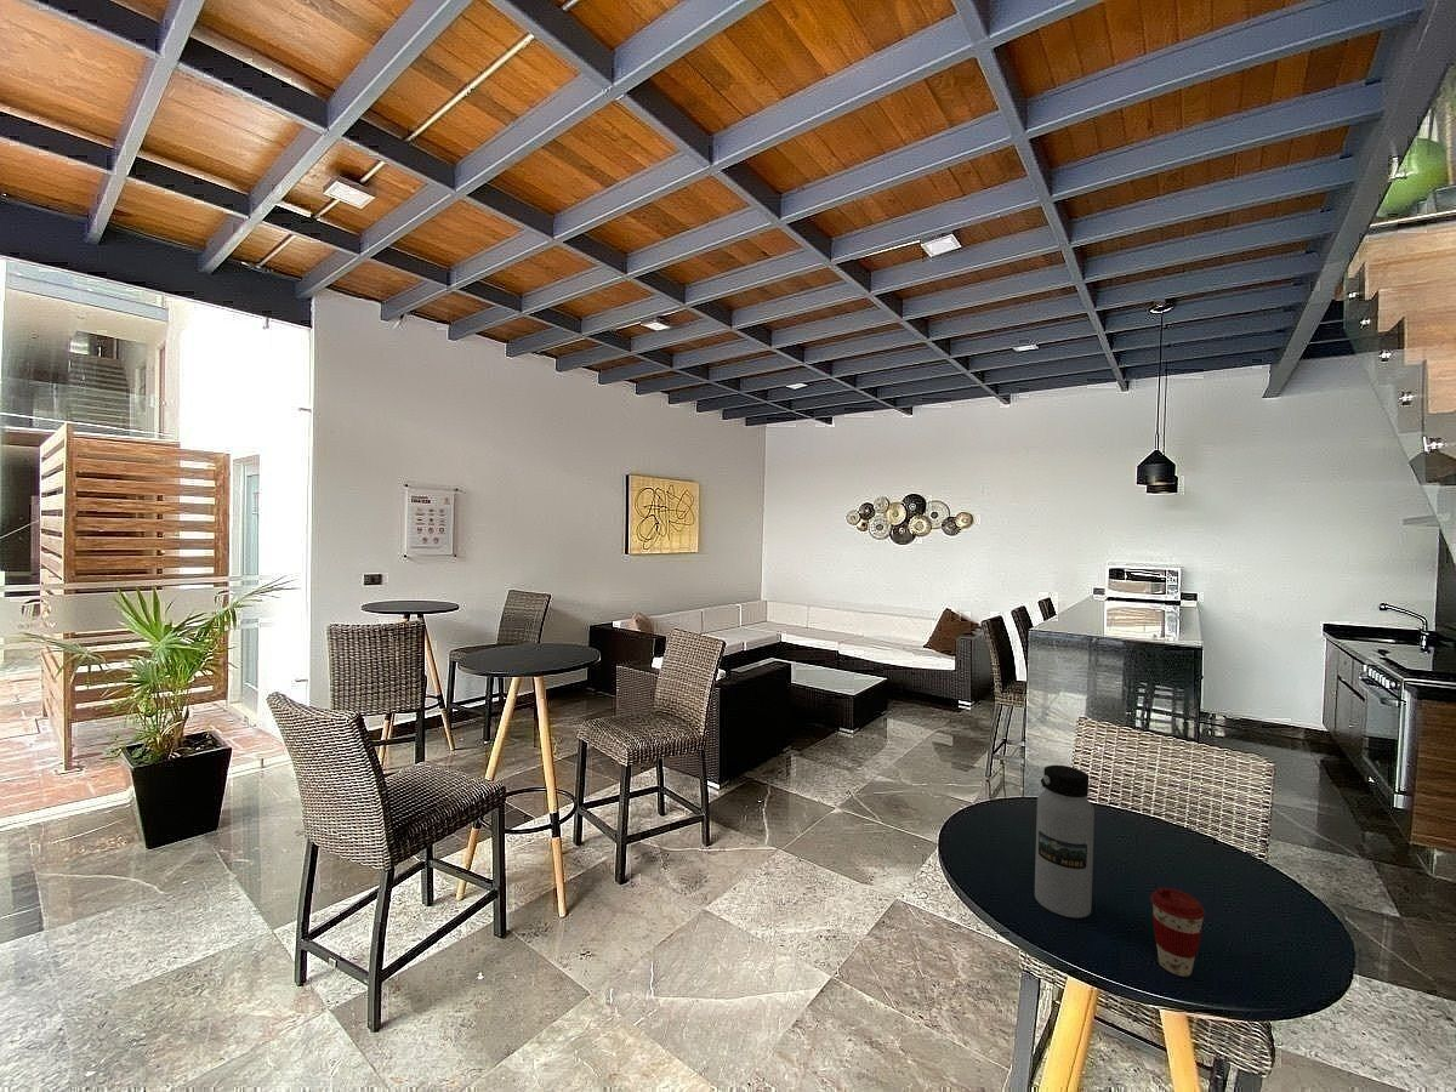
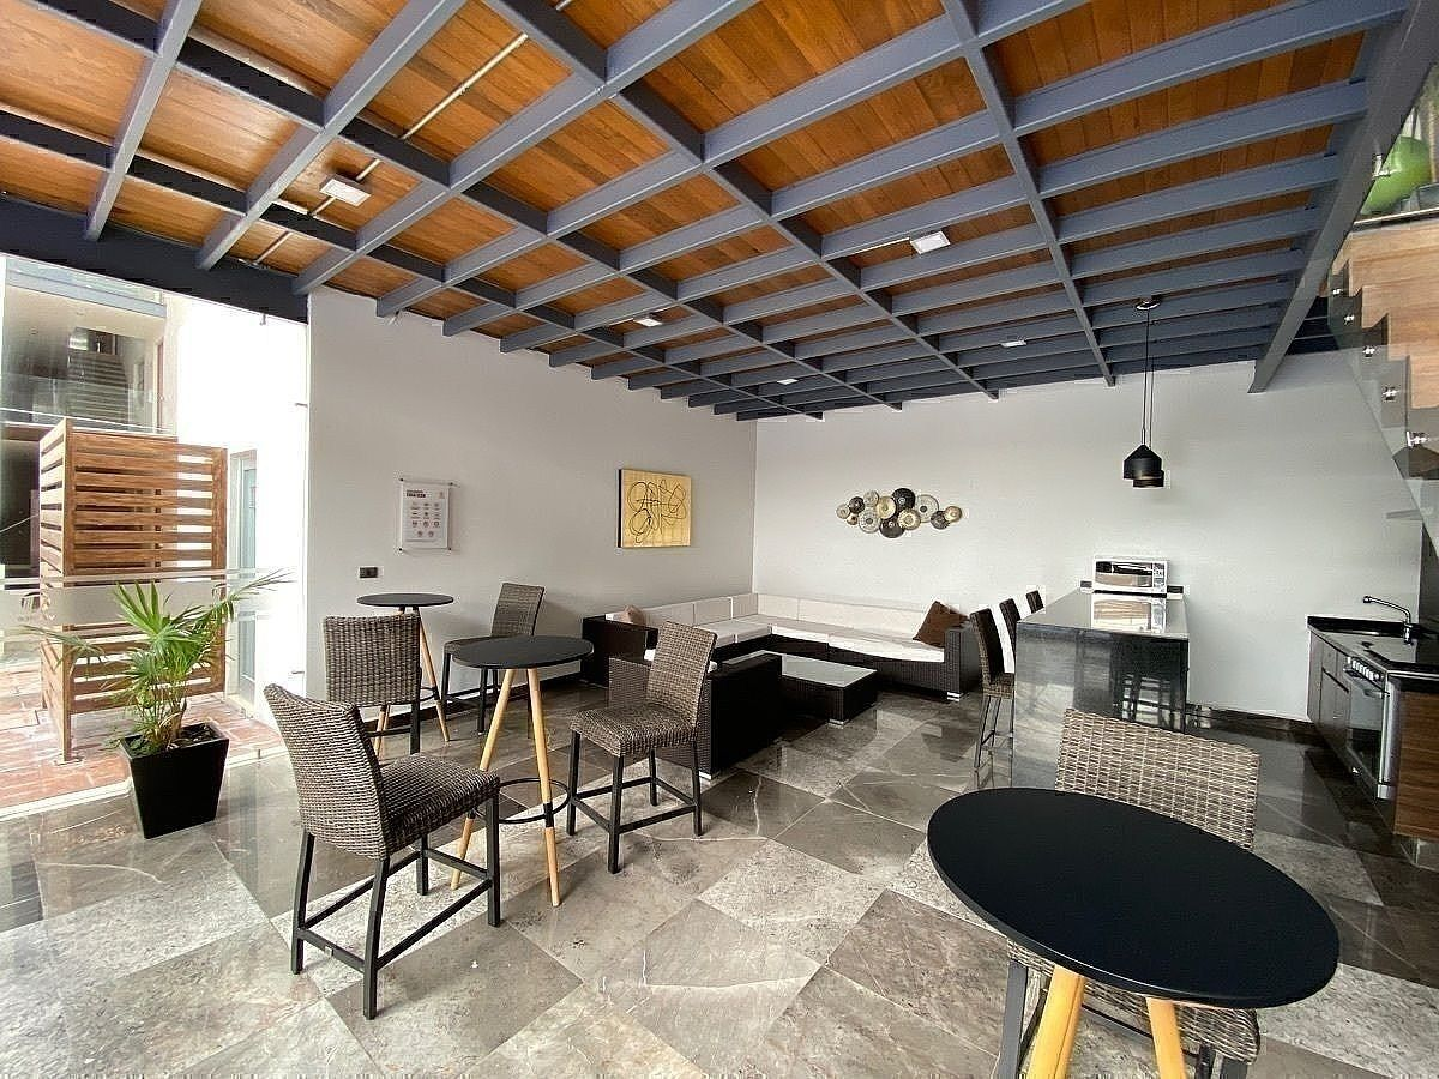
- water bottle (1064, 836)
- coffee cup (1176, 932)
